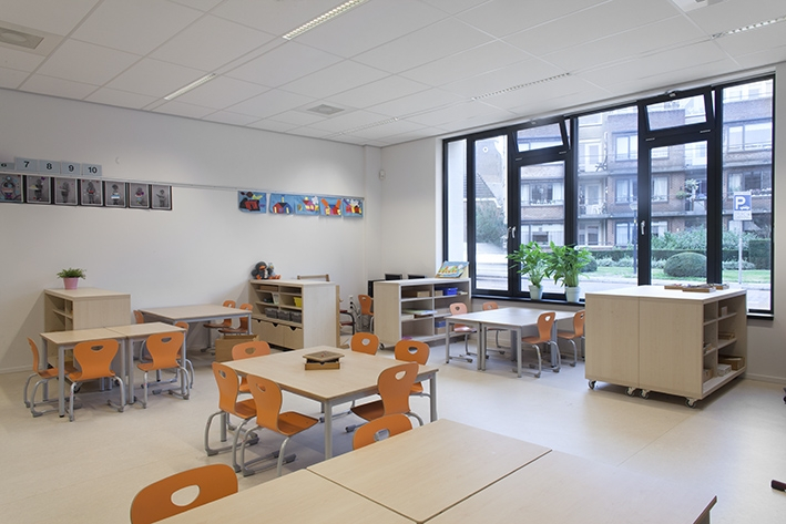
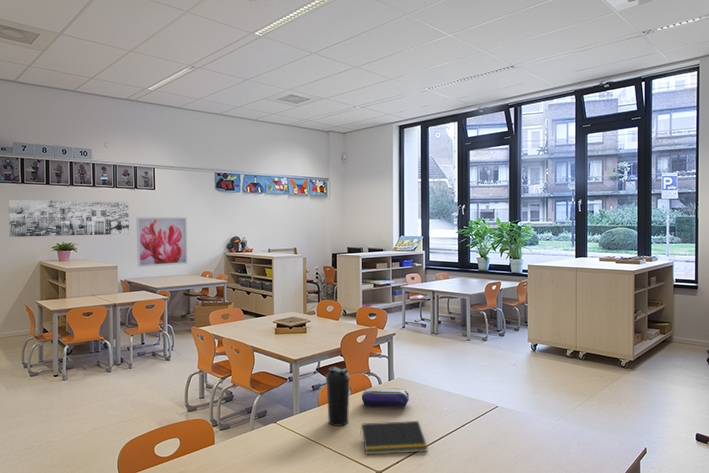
+ wall art (162, 241)
+ water bottle (338, 395)
+ notepad (393, 436)
+ pencil case (385, 397)
+ wall art (73, 218)
